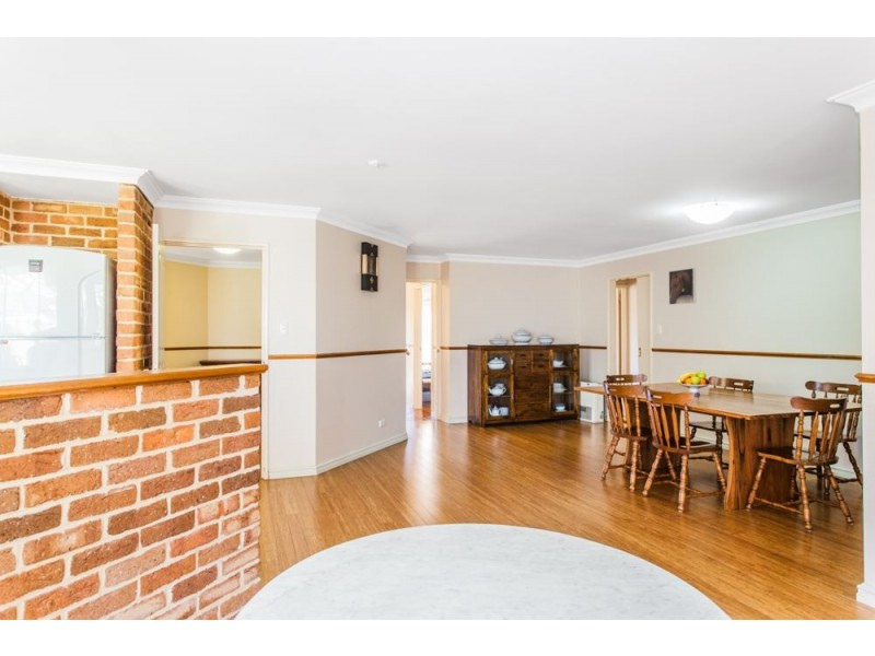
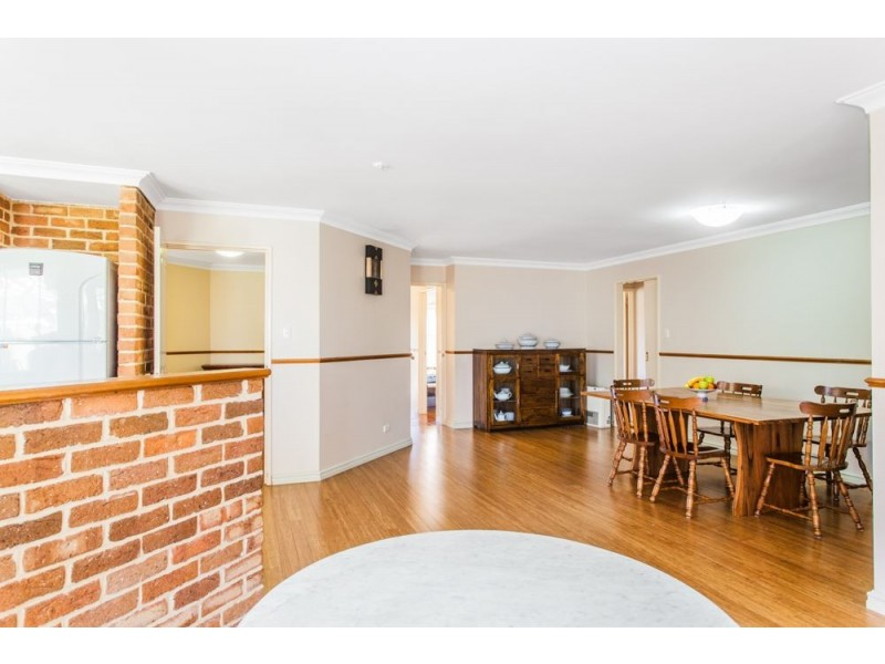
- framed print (681, 286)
